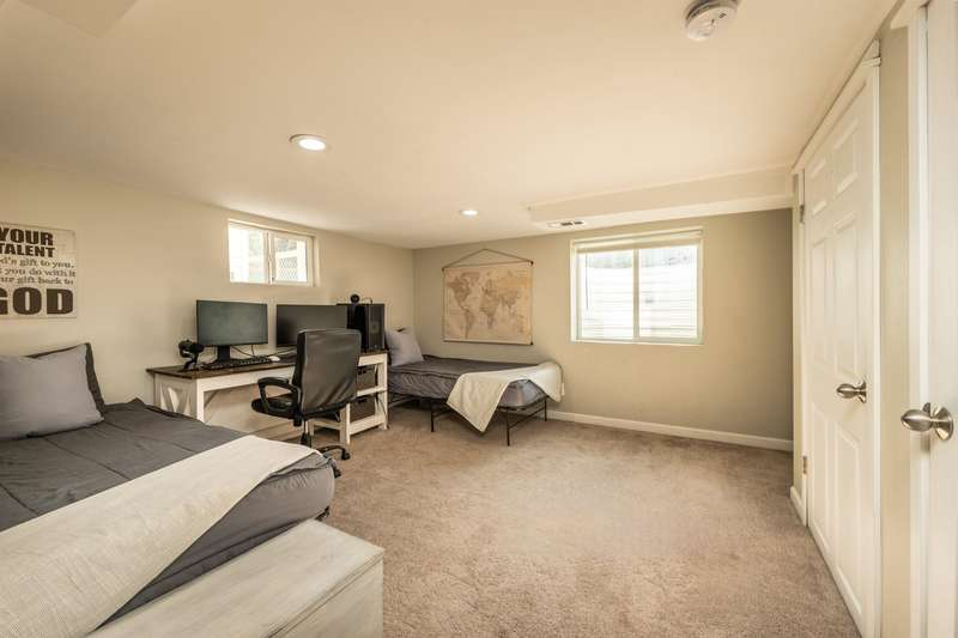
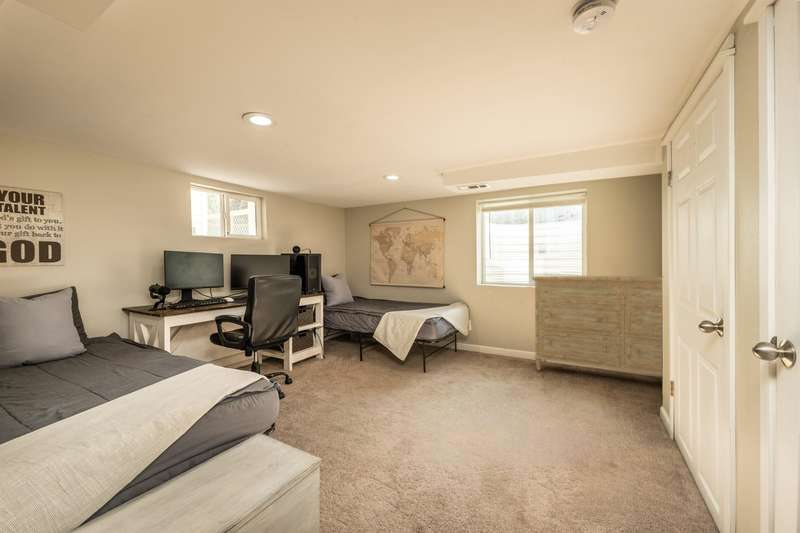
+ dresser (621, 327)
